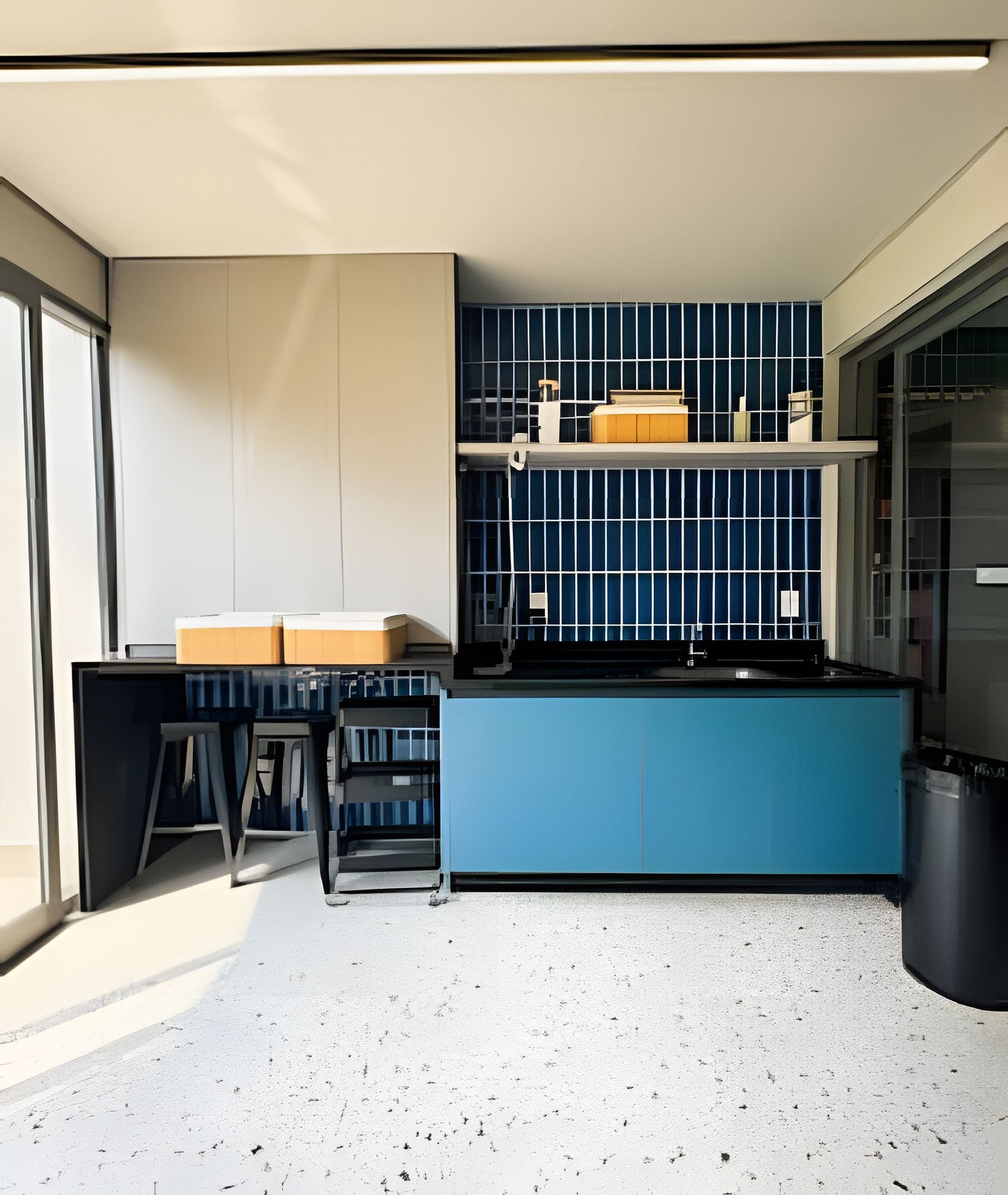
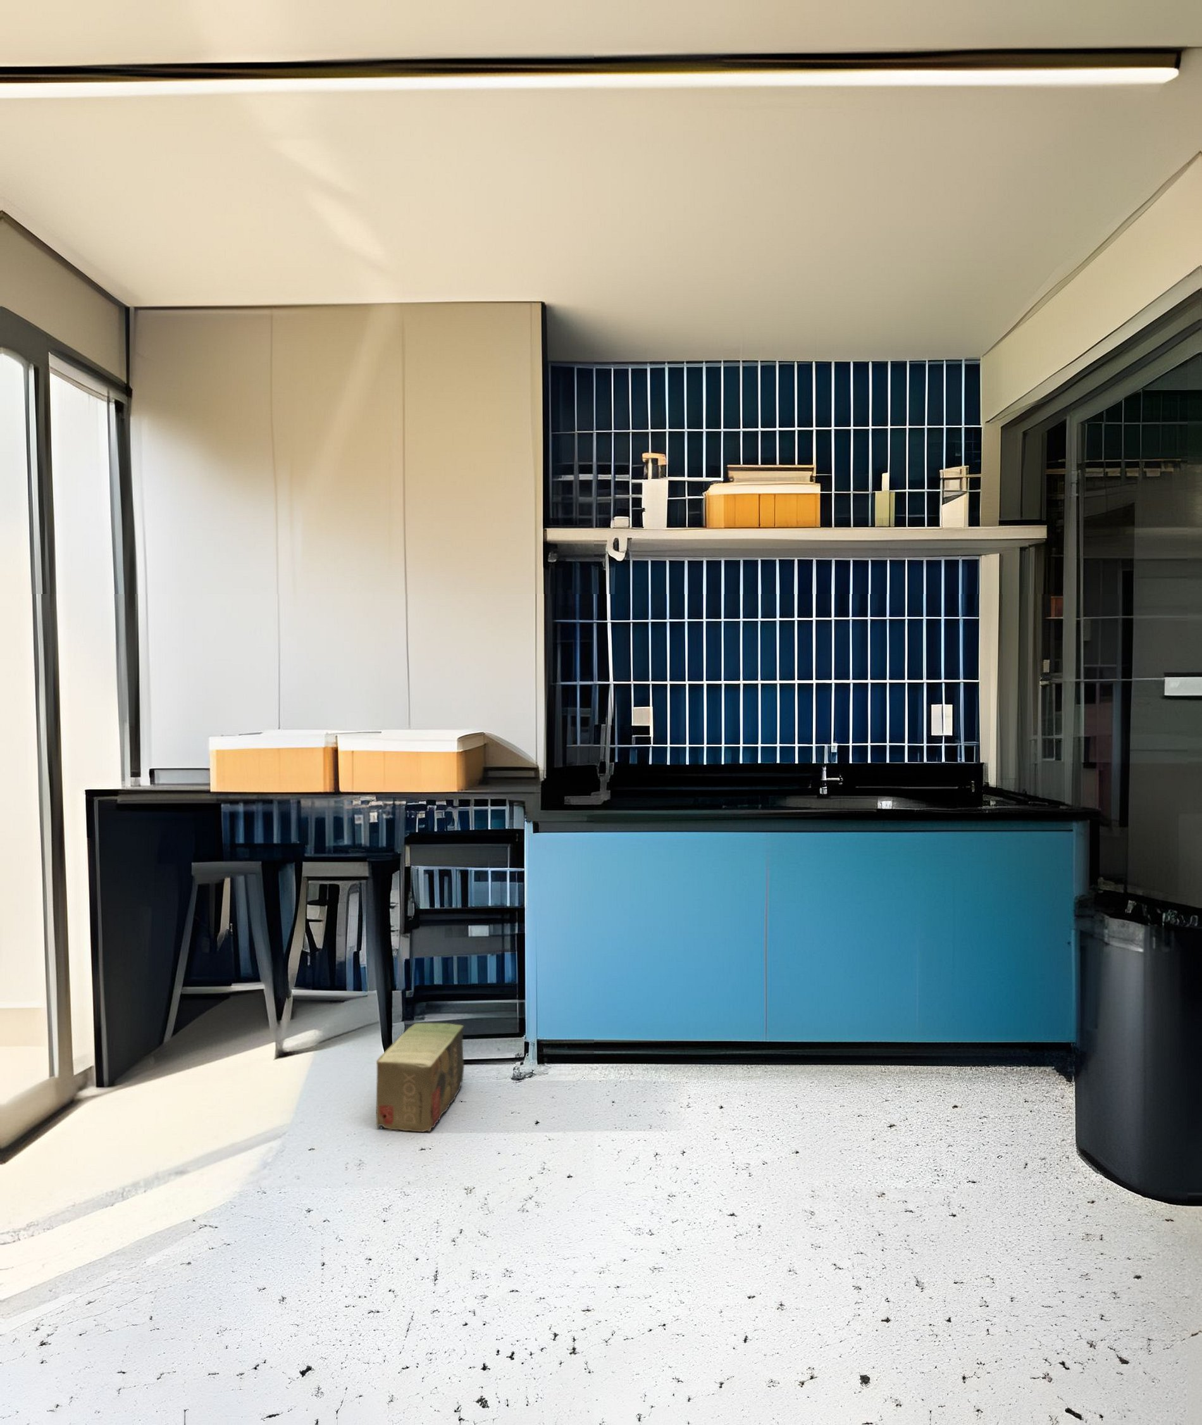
+ cardboard box (421, 1072)
